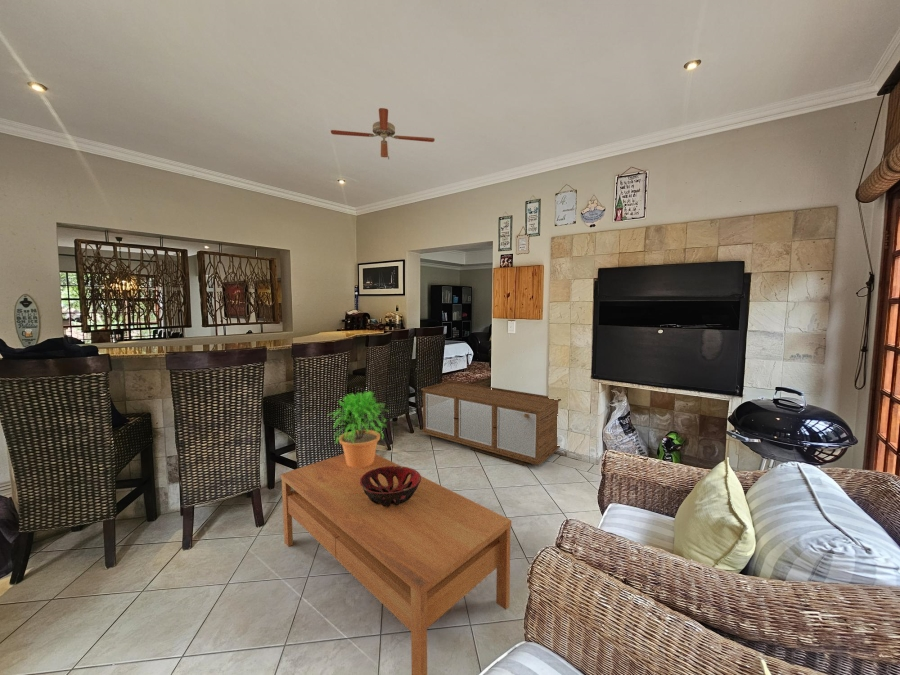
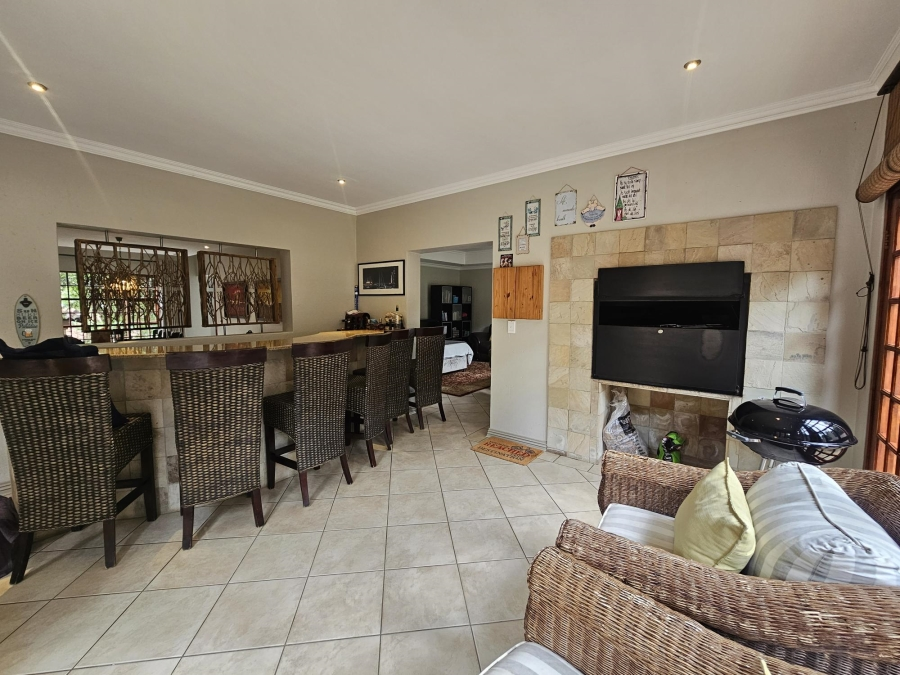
- storage cabinet (487, 418)
- ceiling fan (383, 135)
- coffee table (382, 532)
- potted plant (358, 425)
- decorative bowl (391, 486)
